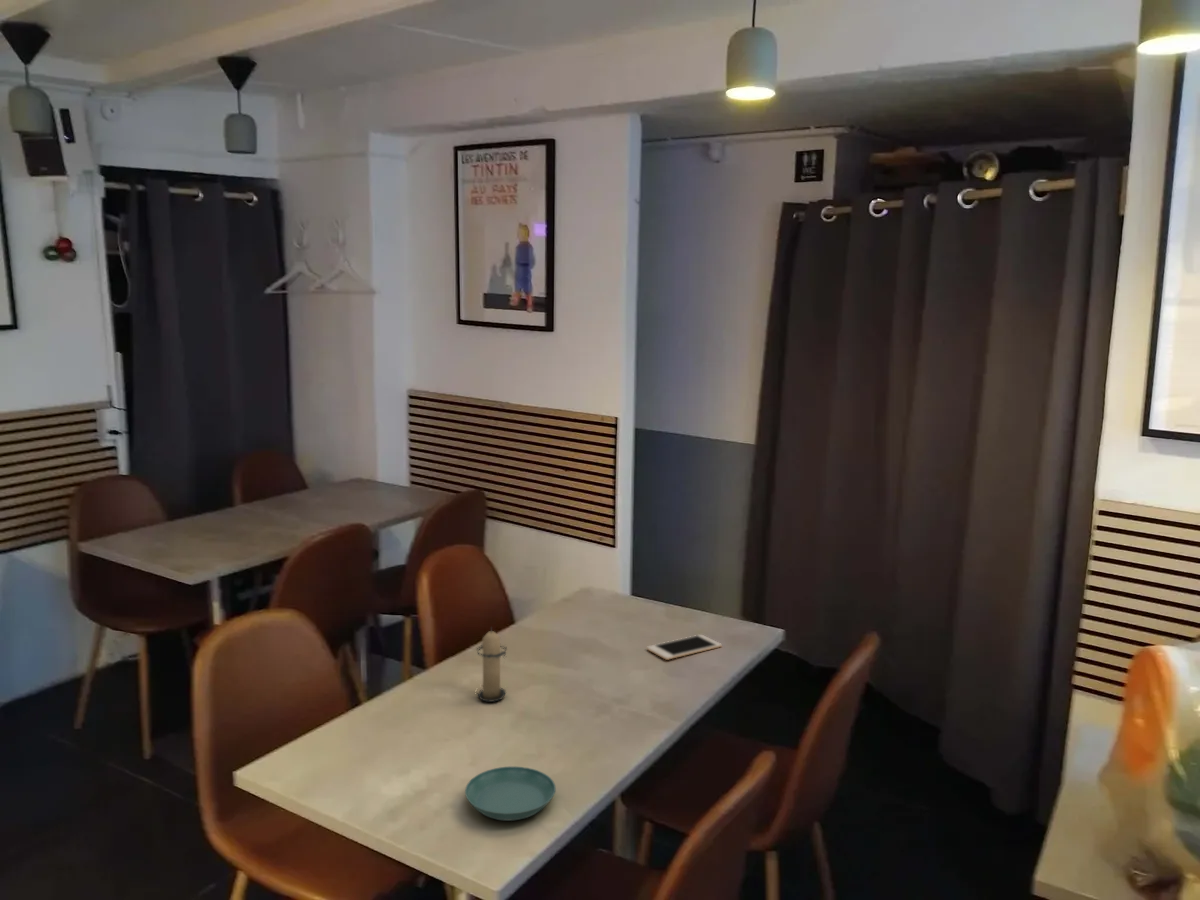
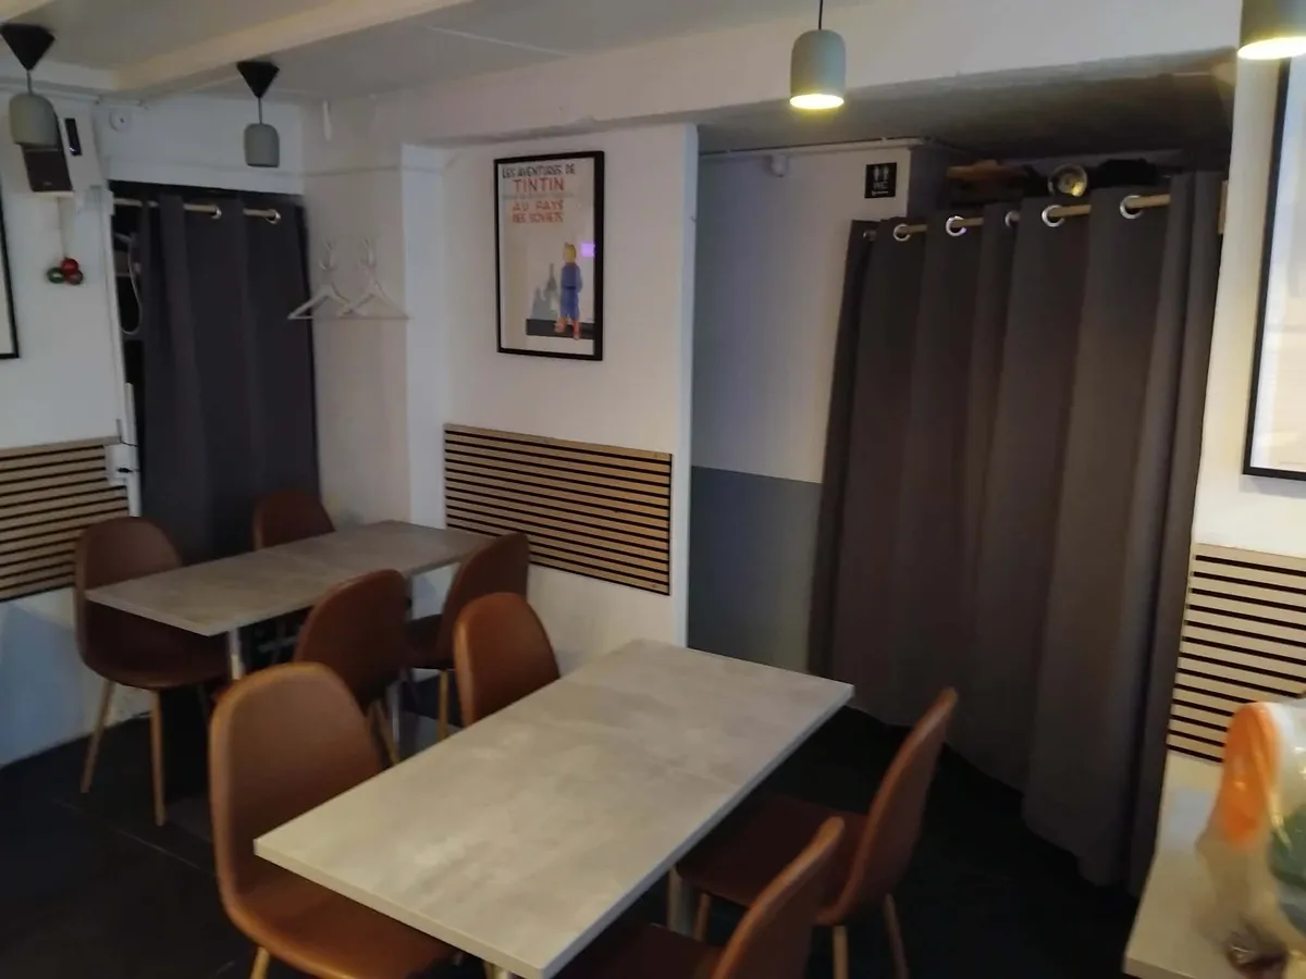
- cell phone (684, 646)
- candle (491, 662)
- saucer (510, 795)
